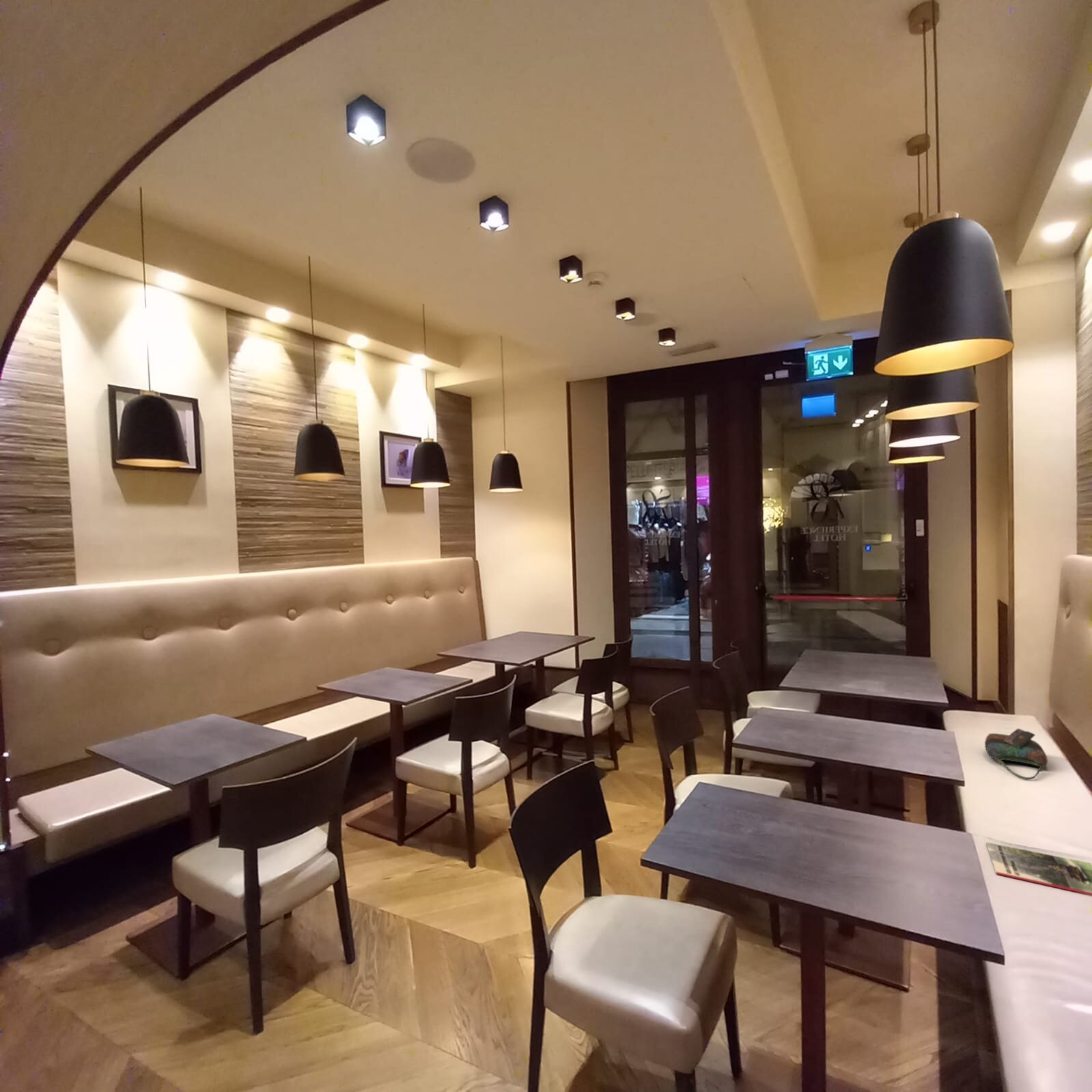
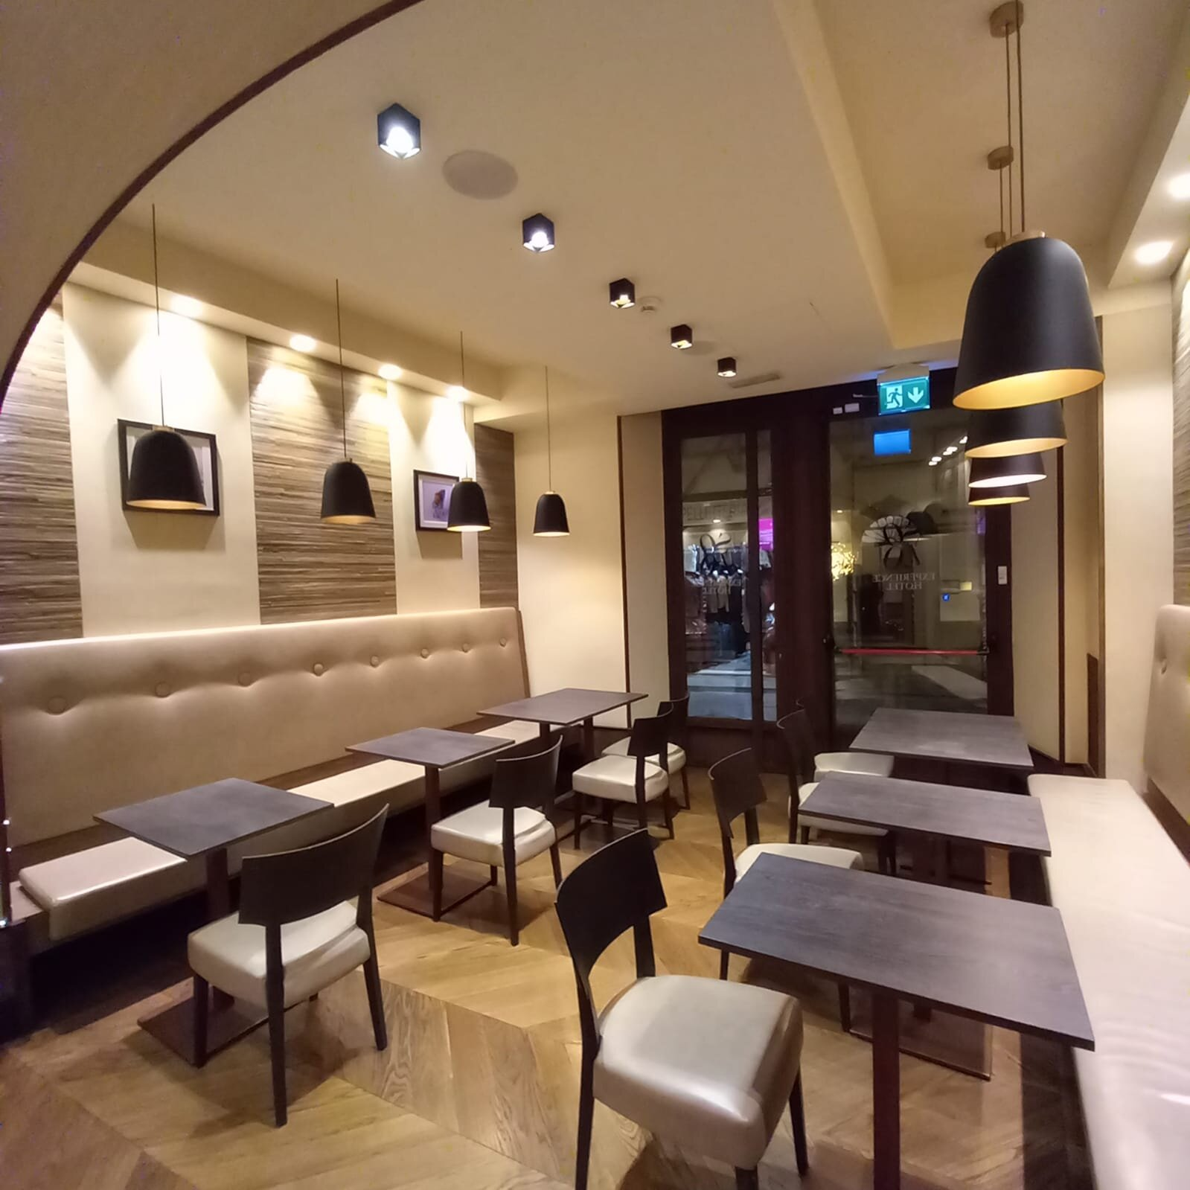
- magazine (1044, 868)
- handbag (1018, 751)
